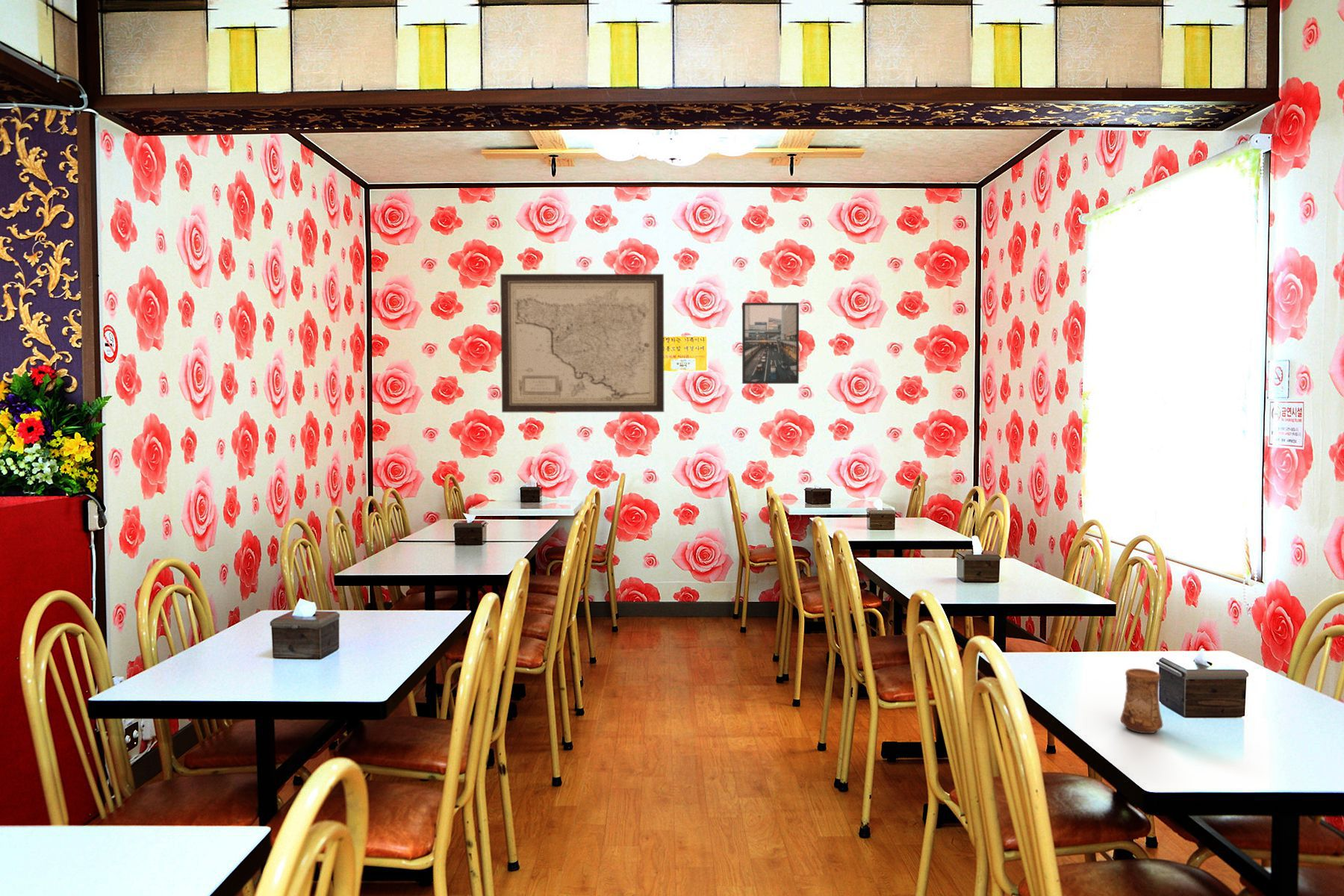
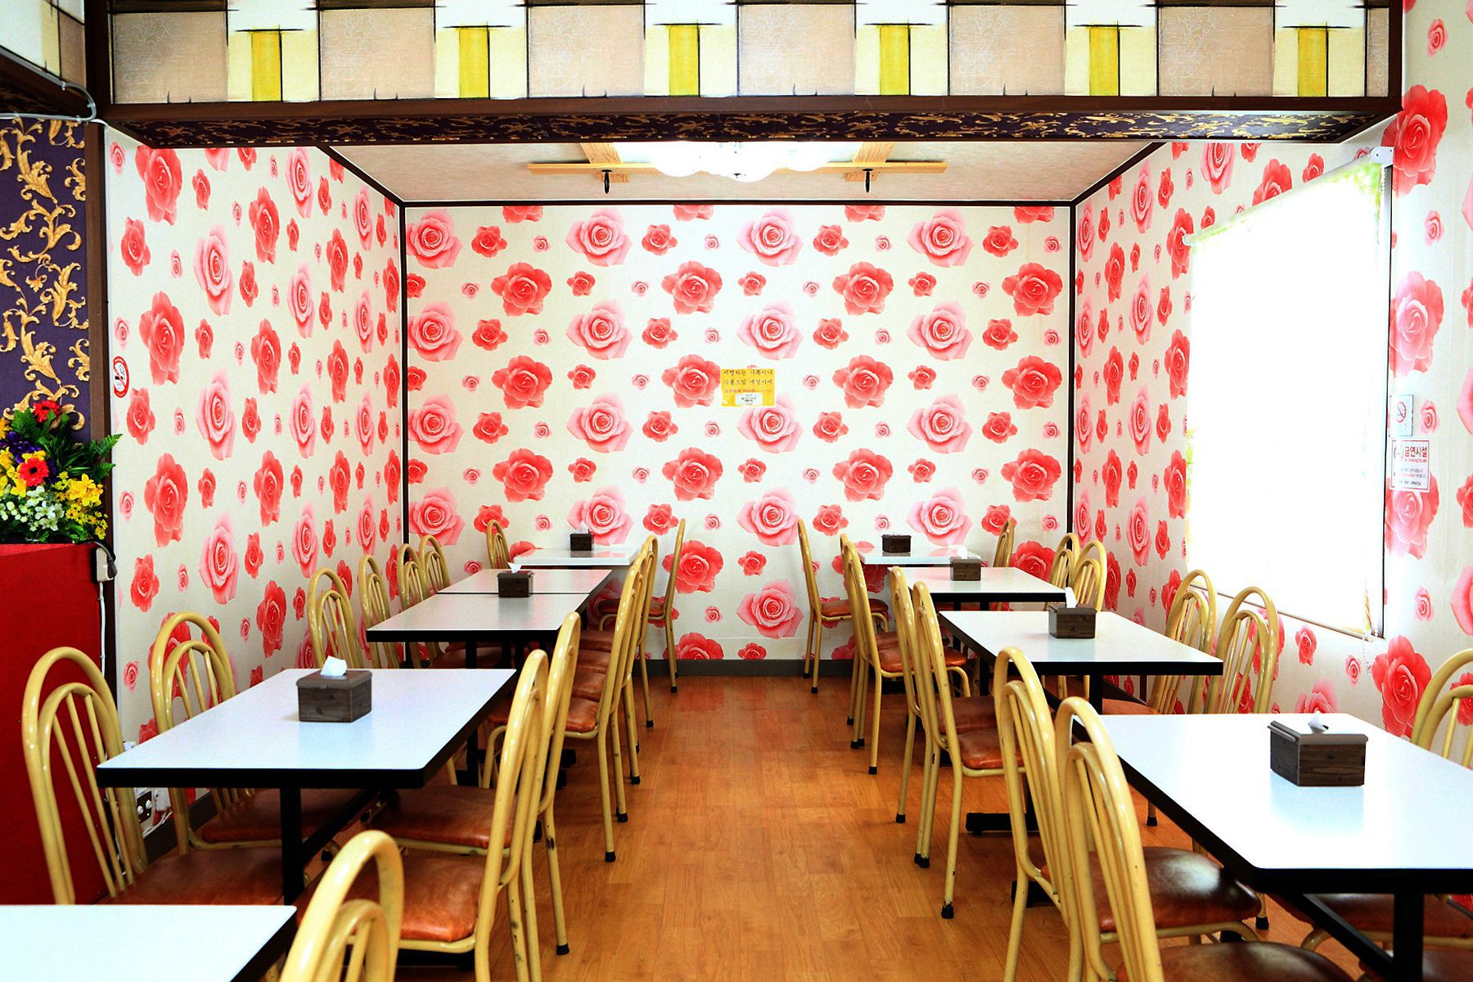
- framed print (770, 343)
- cup (1142, 700)
- wall art (582, 343)
